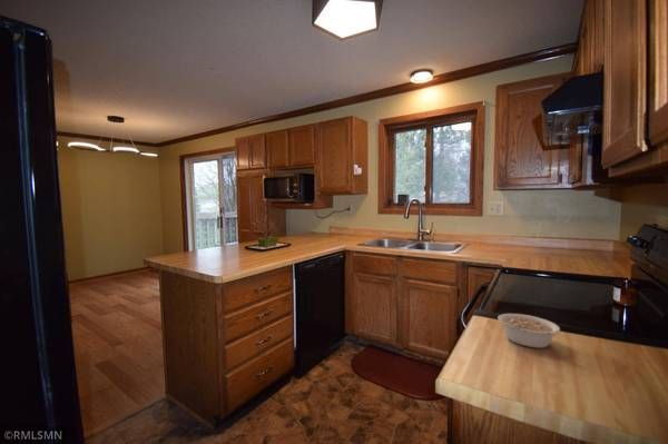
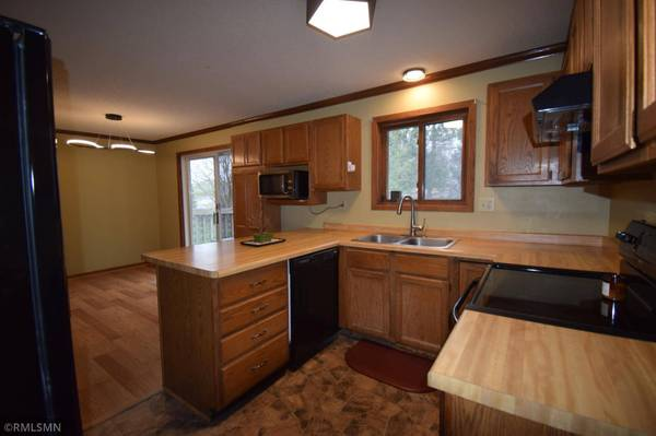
- legume (529, 329)
